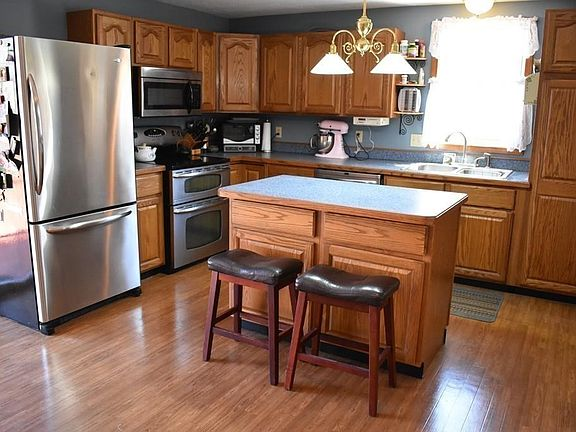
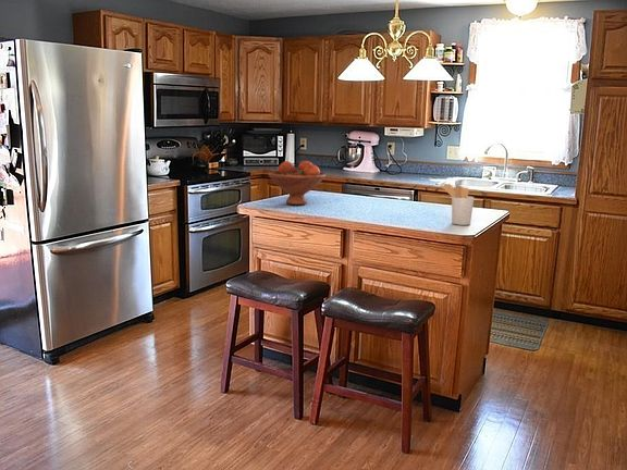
+ fruit bowl (296, 183)
+ utensil holder (456, 202)
